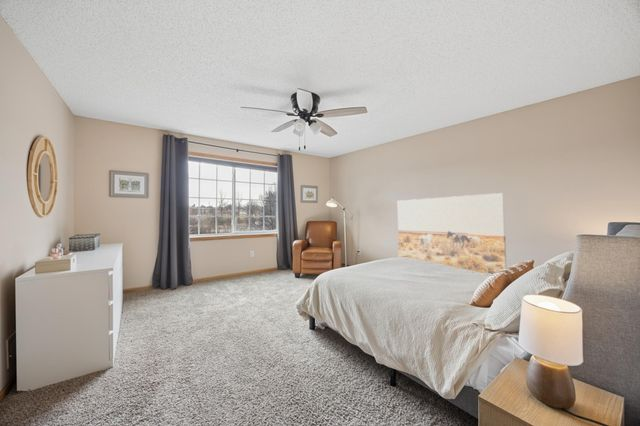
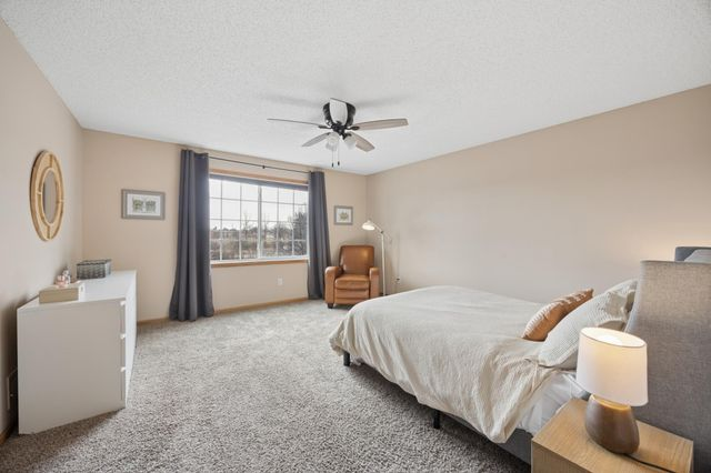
- wall art (442, 232)
